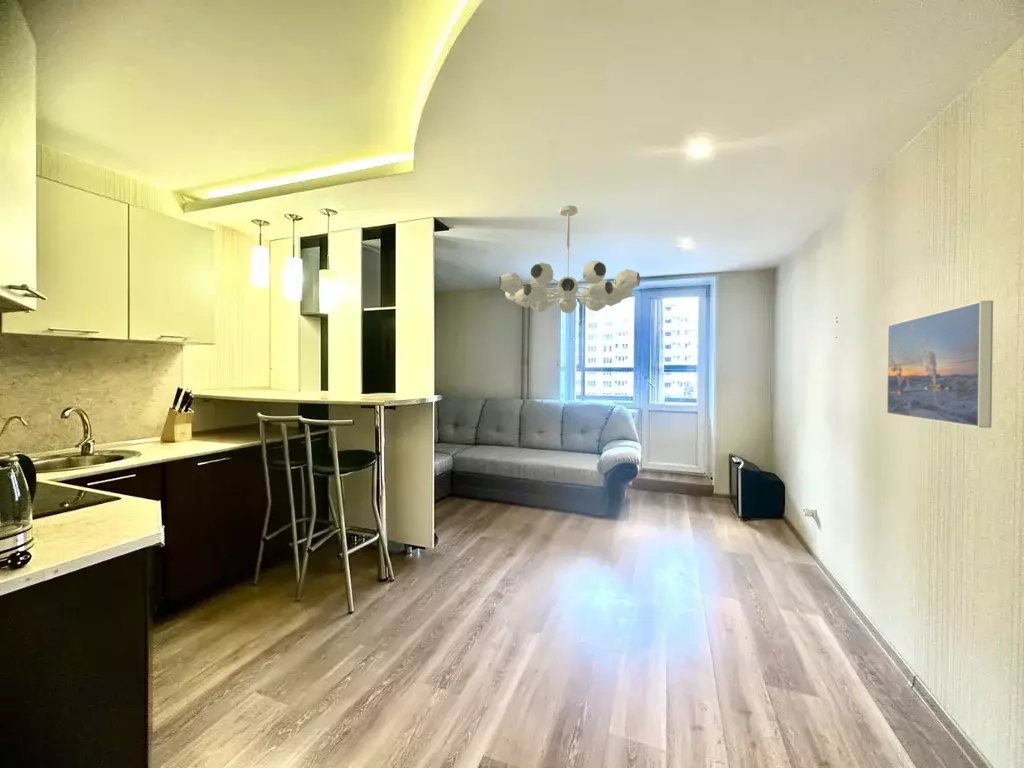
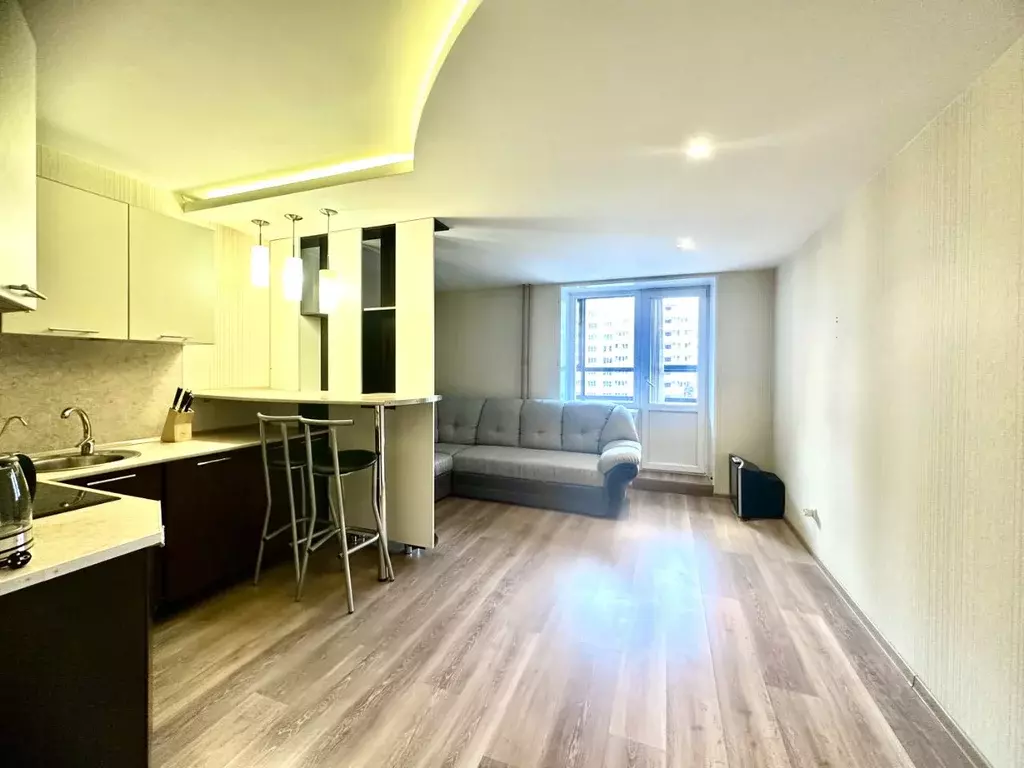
- chandelier (568, 258)
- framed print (930, 367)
